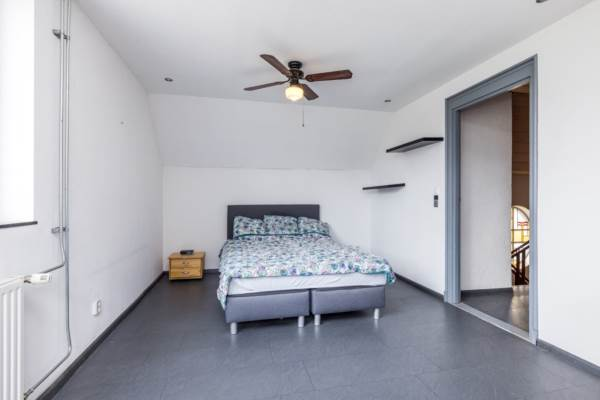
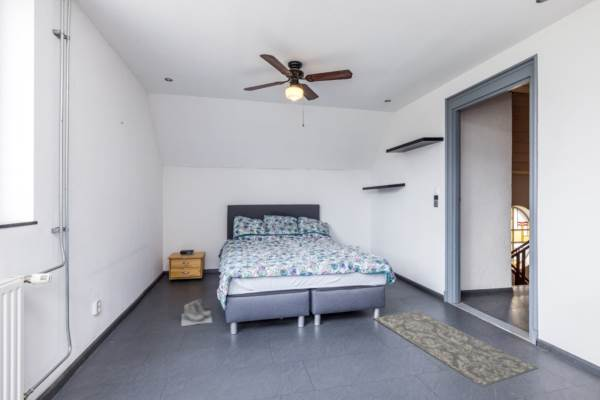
+ rug (441, 338)
+ boots (196, 309)
